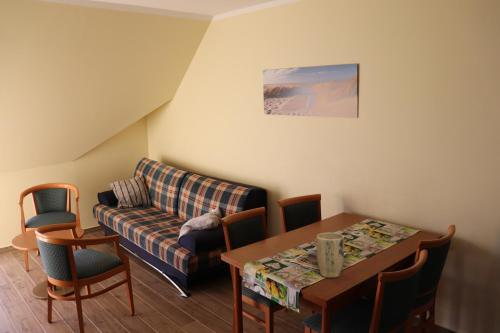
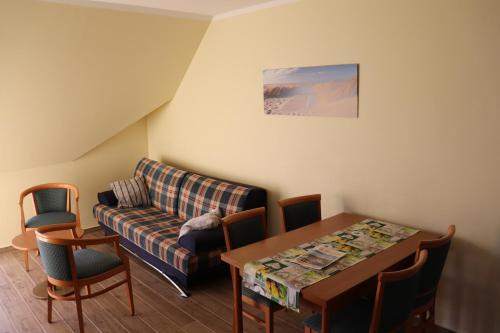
- plant pot (330, 255)
